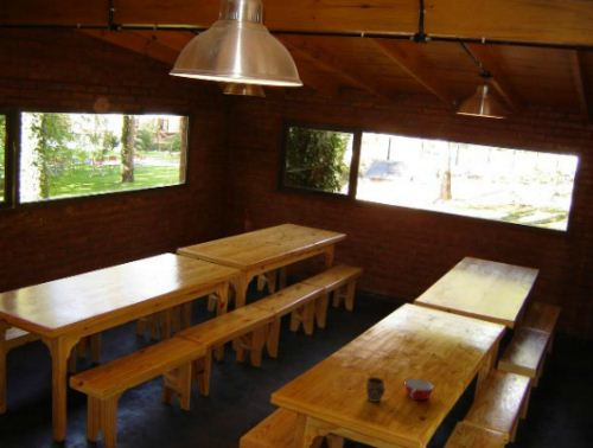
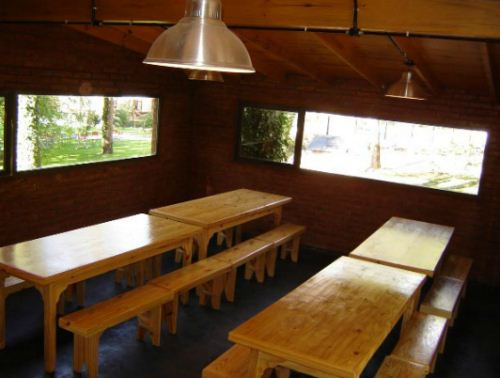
- mug (375, 390)
- bowl (417, 391)
